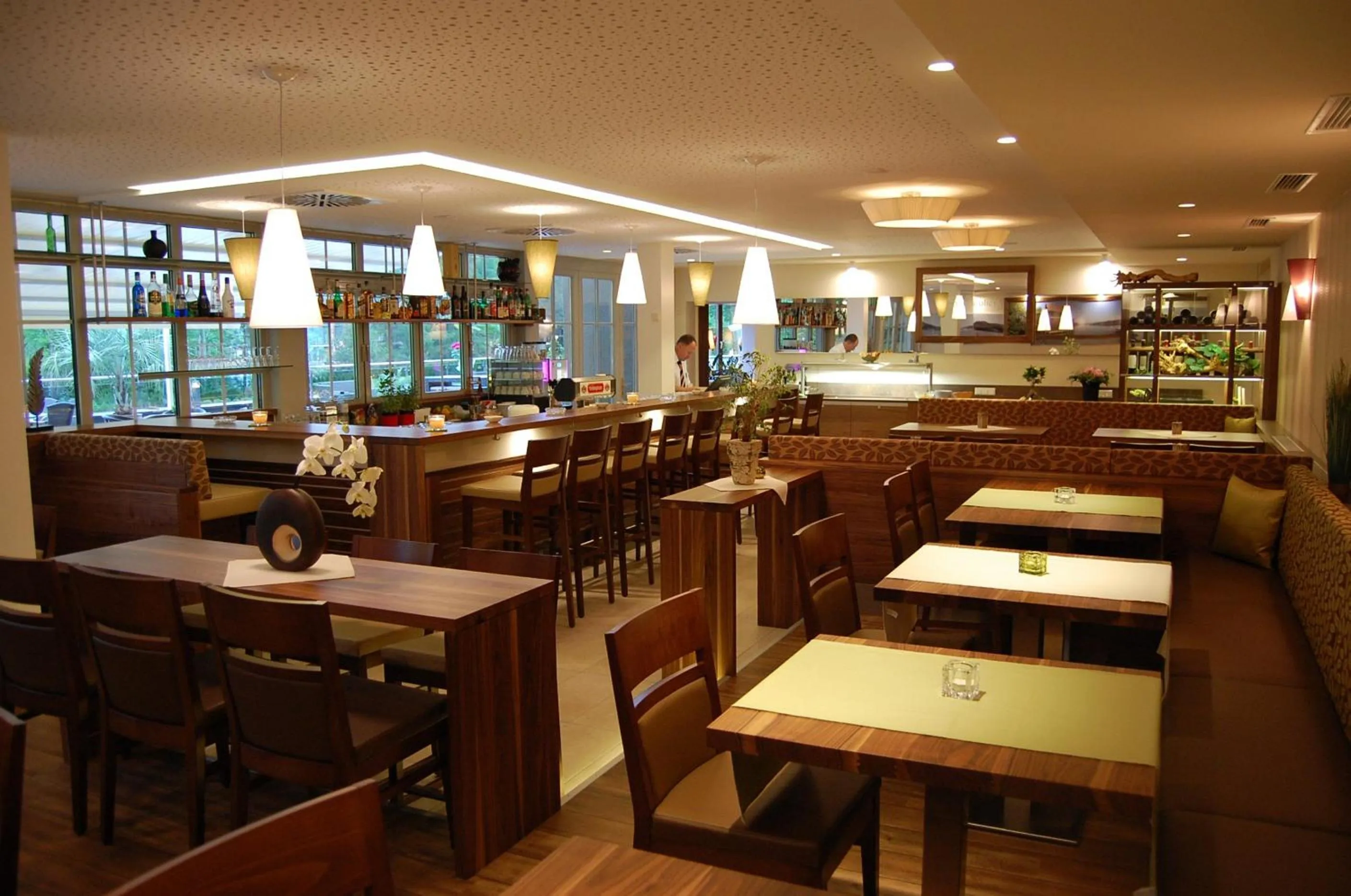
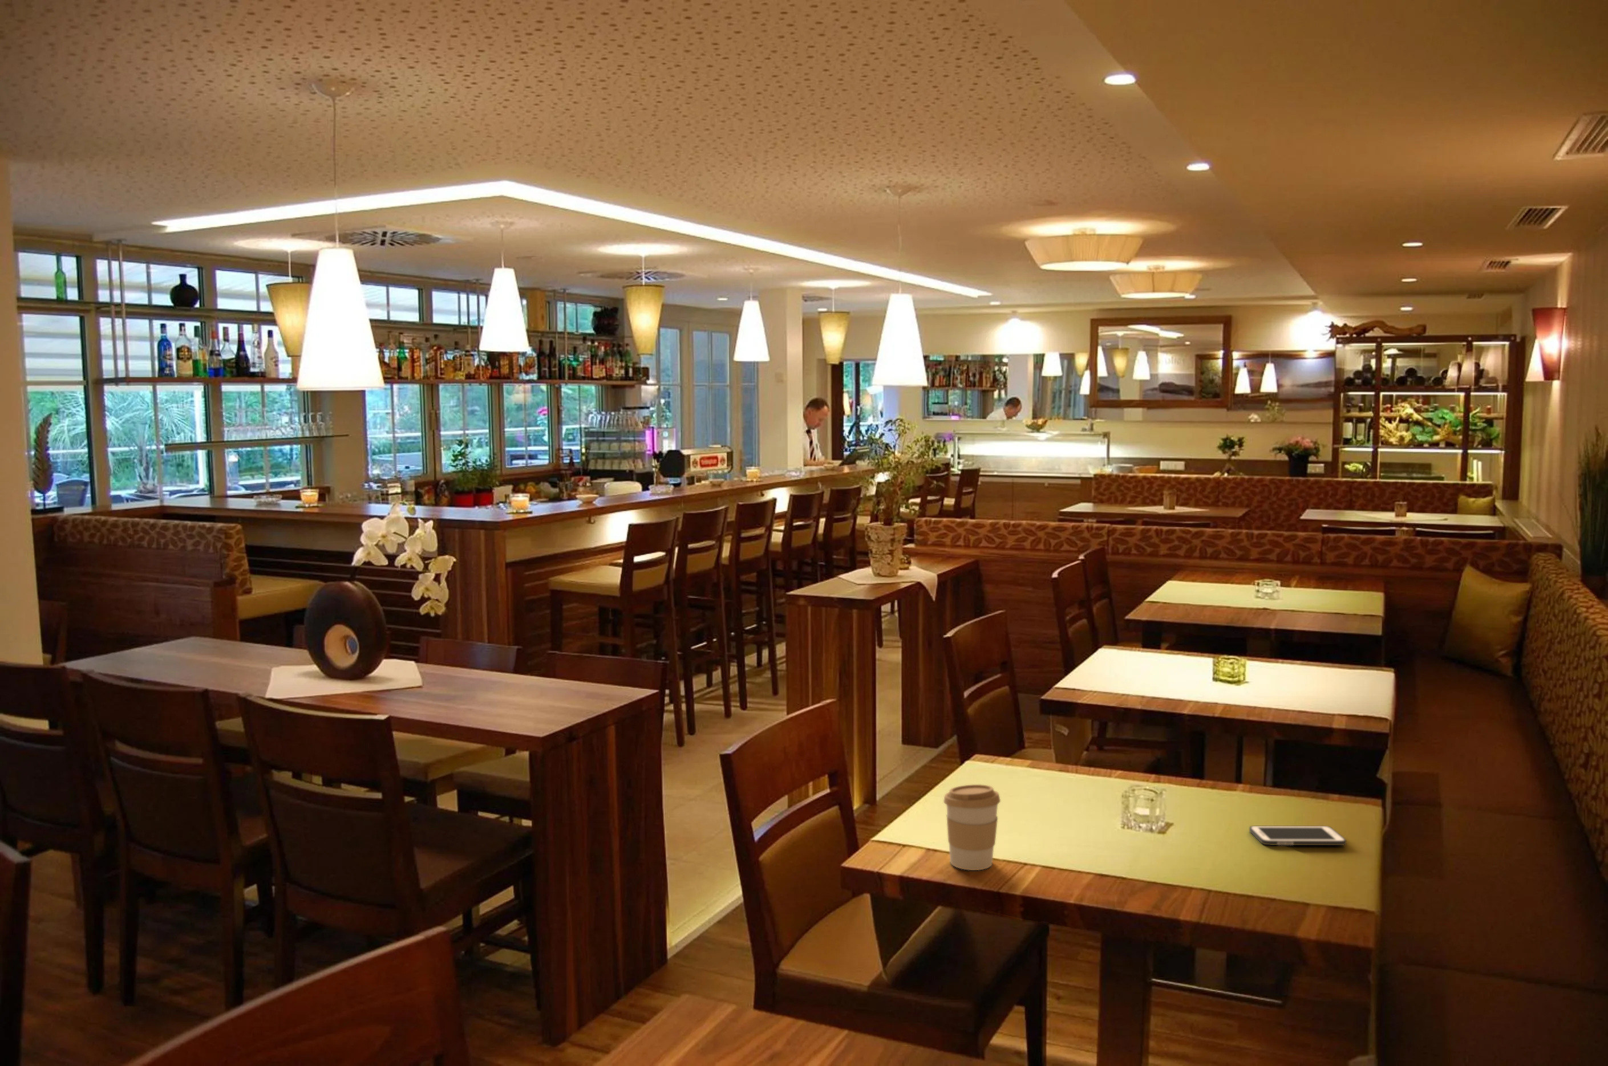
+ coffee cup (971, 824)
+ cell phone (1296, 835)
